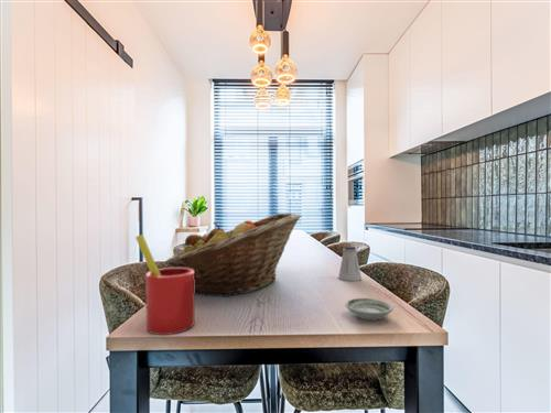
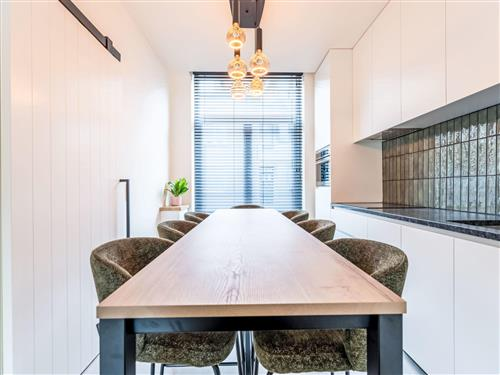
- fruit basket (236, 247)
- saucer (368, 309)
- straw (165, 280)
- saltshaker (349, 262)
